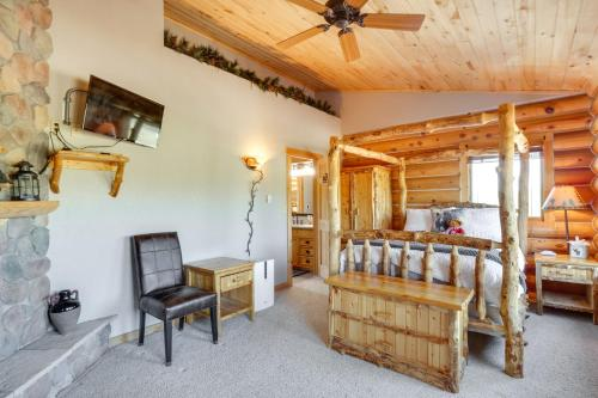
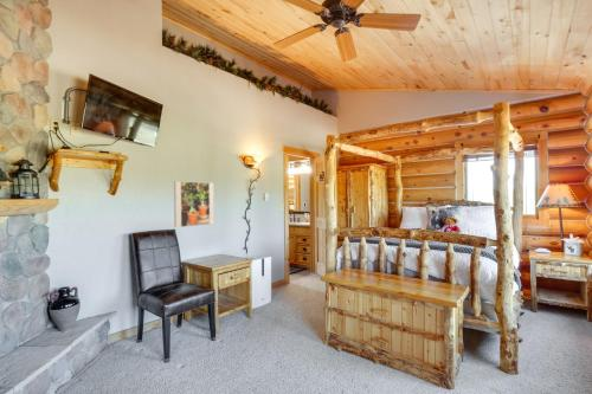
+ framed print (194, 204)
